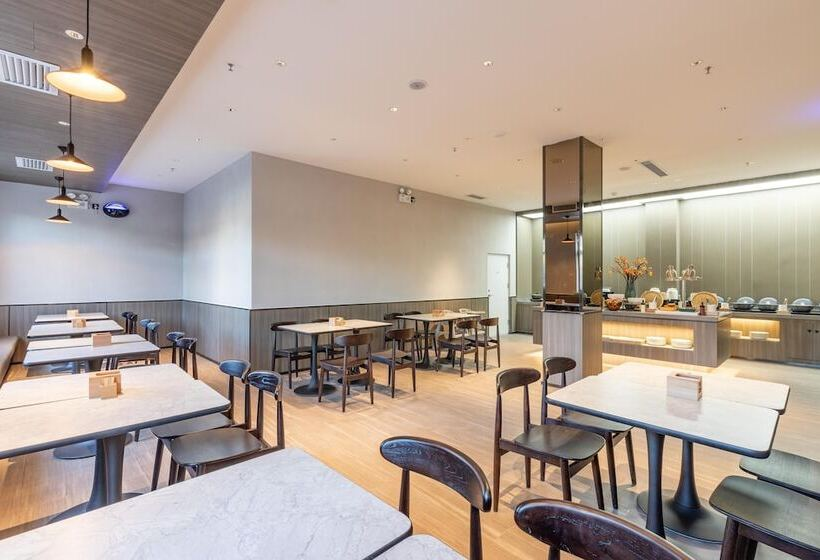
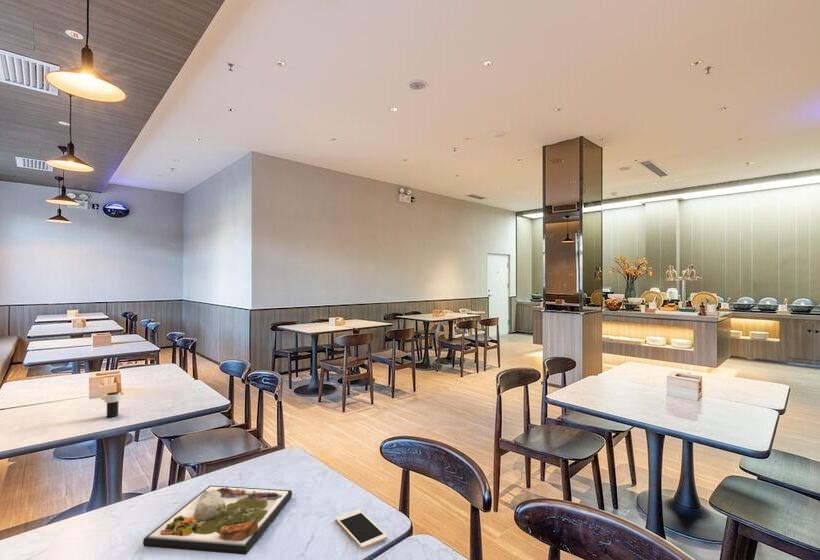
+ dinner plate (225, 510)
+ cell phone (360, 527)
+ cup (112, 404)
